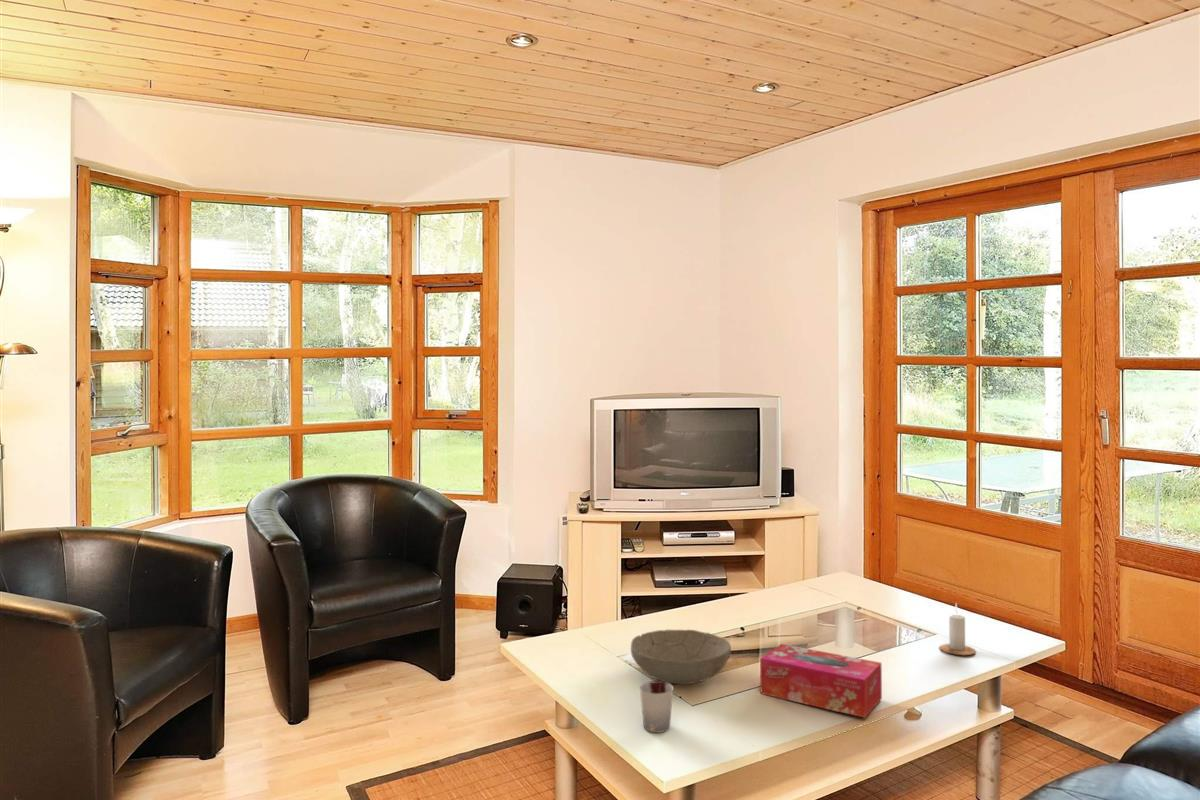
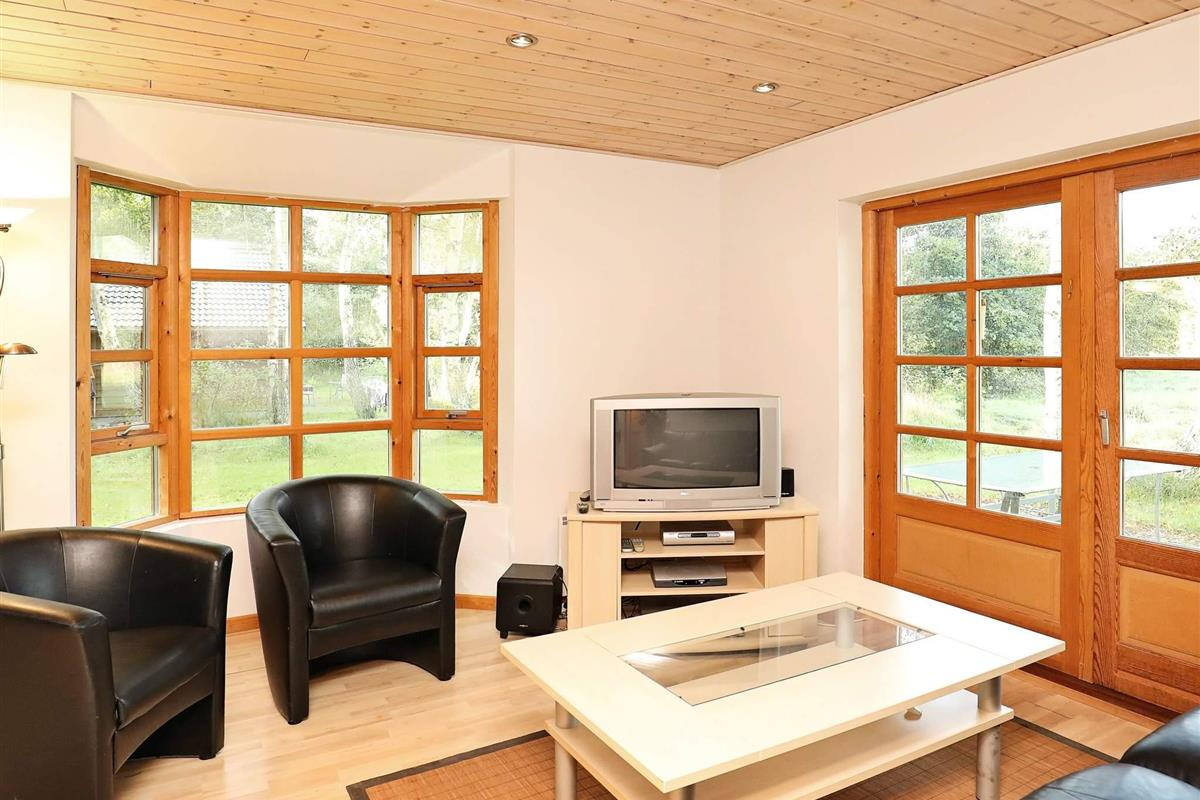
- candle (957, 626)
- tissue box (820, 678)
- cup (653, 704)
- bowl (680, 659)
